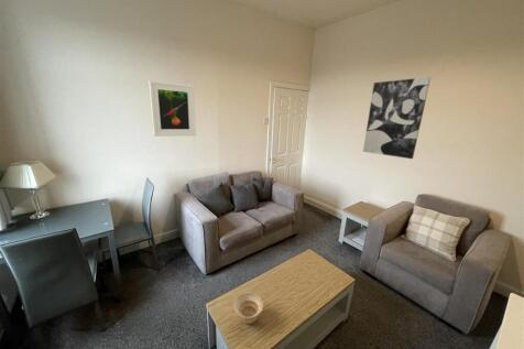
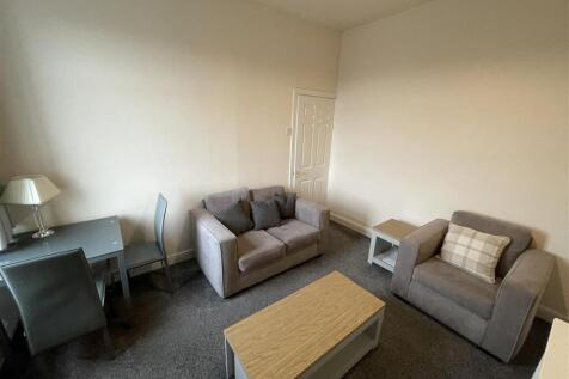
- bowl (248, 310)
- wall art (392, 119)
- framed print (174, 110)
